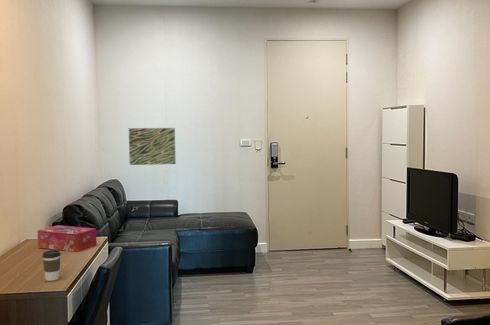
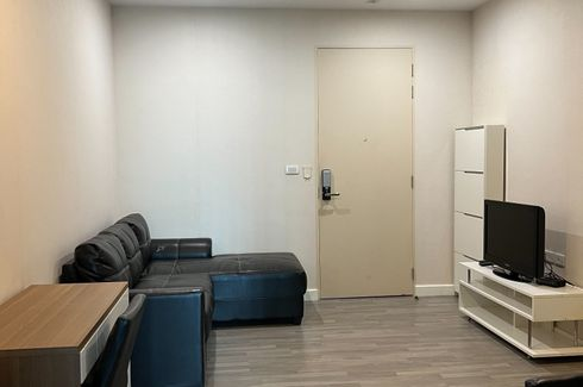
- wall art (152, 146)
- coffee cup (51, 265)
- tissue box (67, 238)
